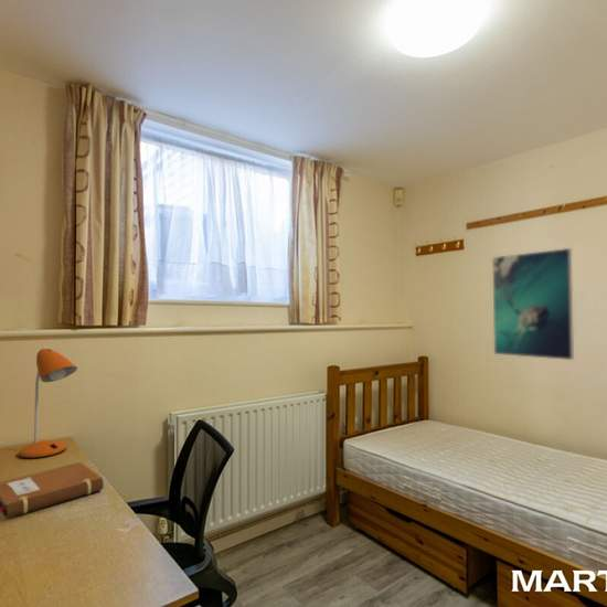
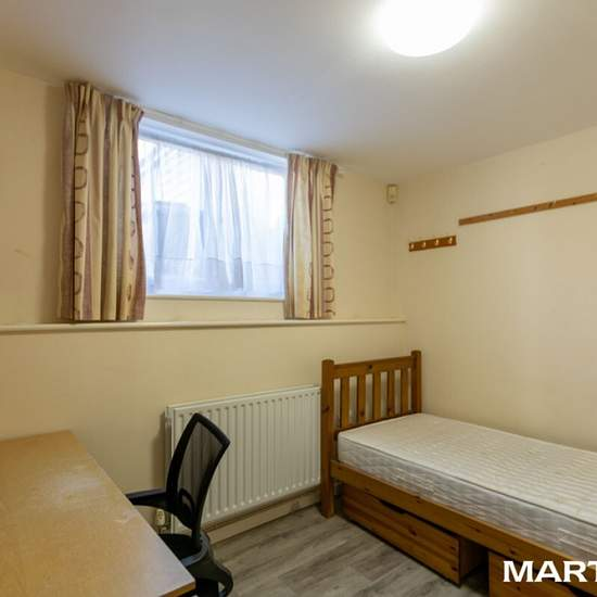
- desk lamp (38, 400)
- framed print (530, 305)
- notebook (45, 488)
